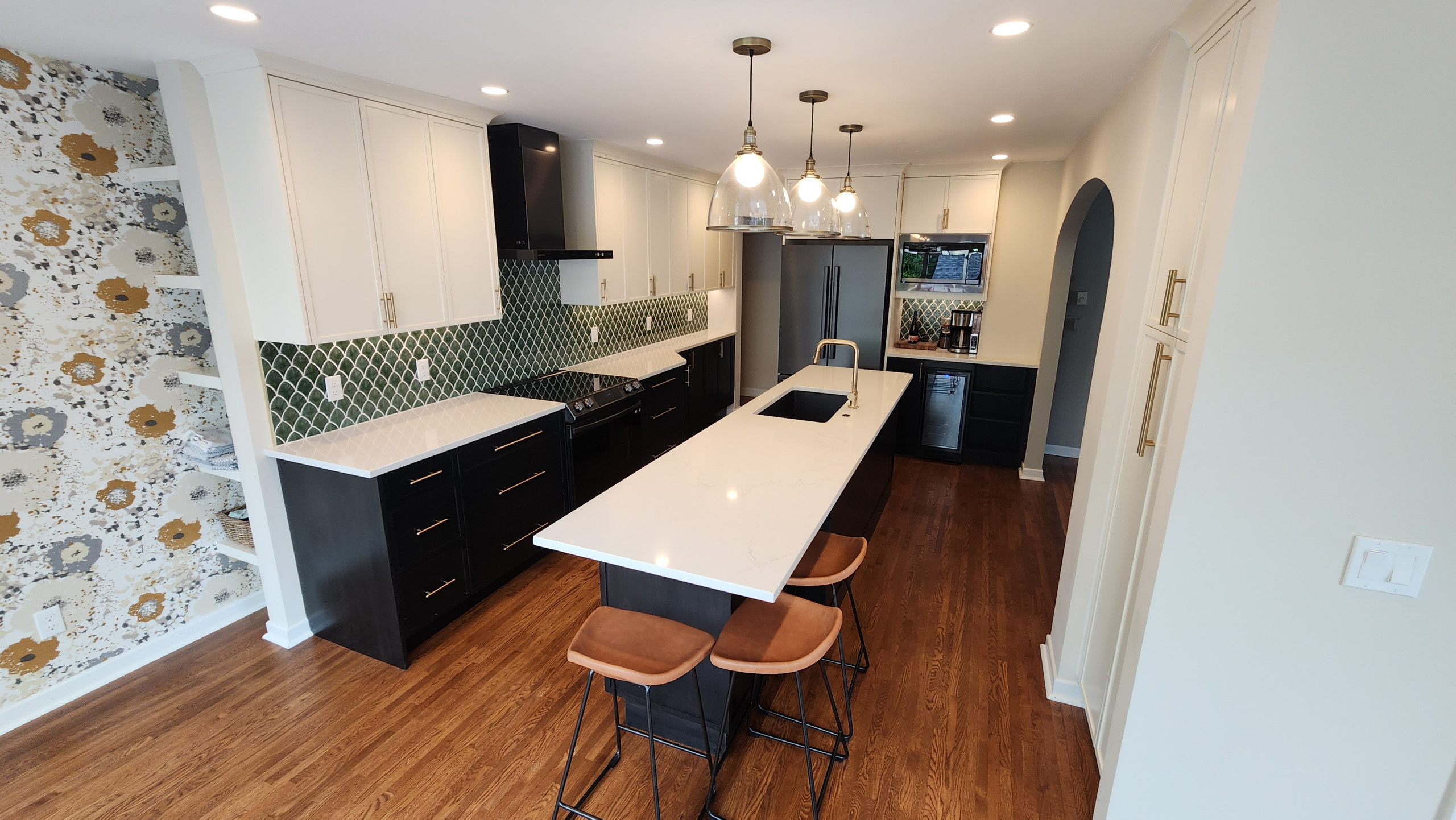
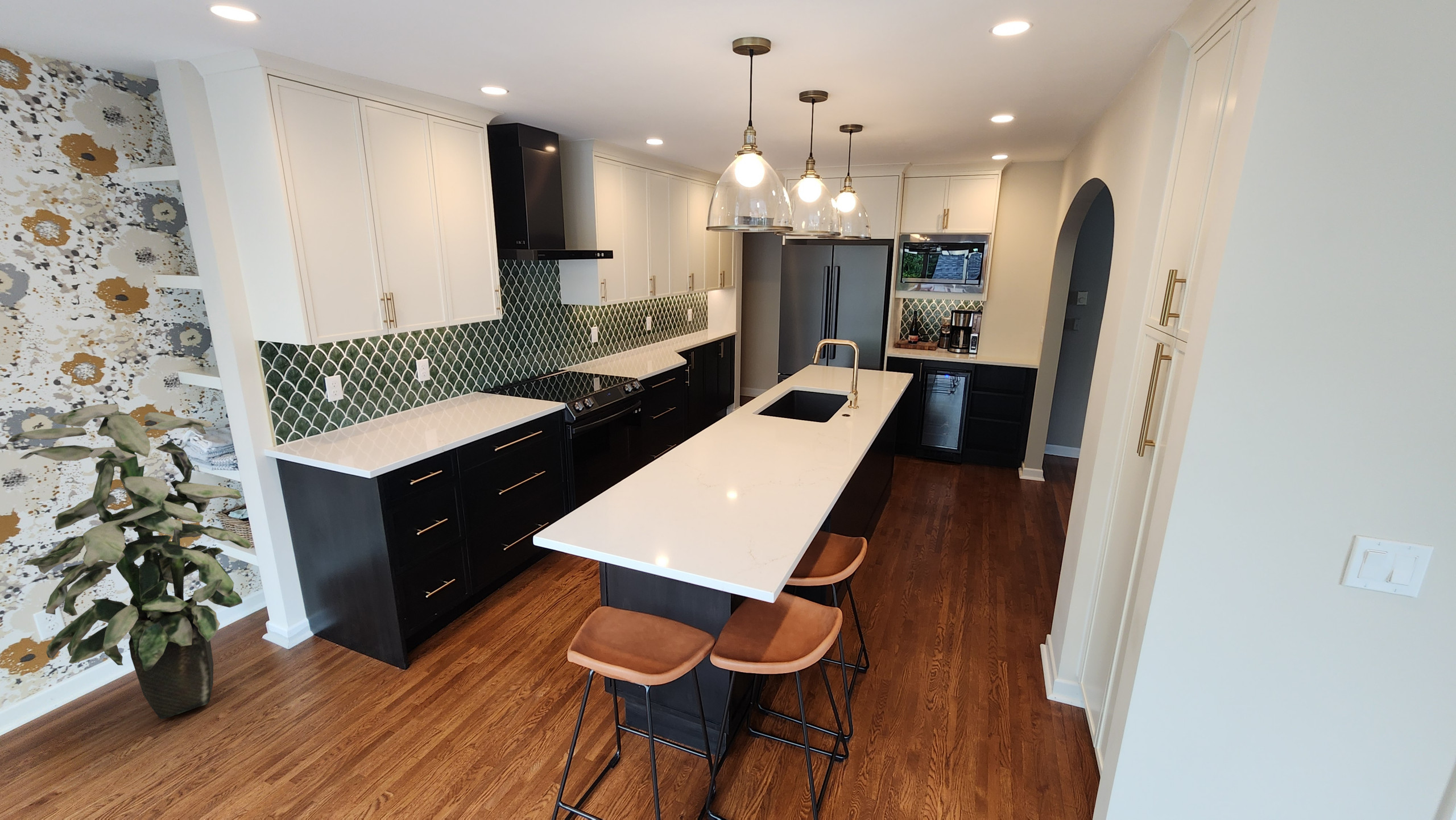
+ indoor plant (143, 562)
